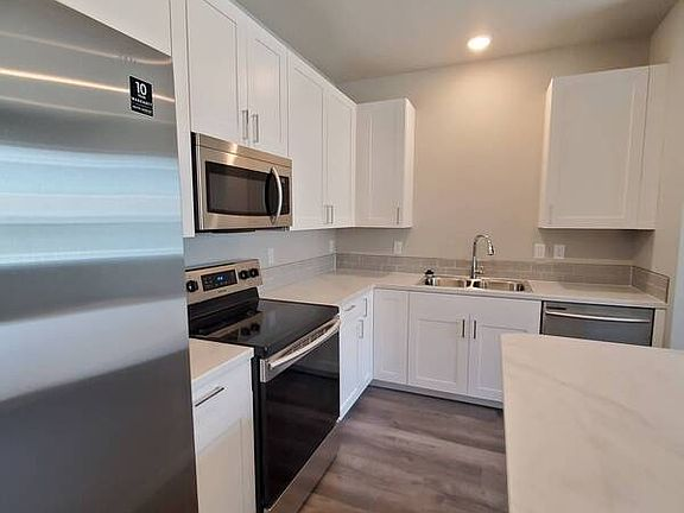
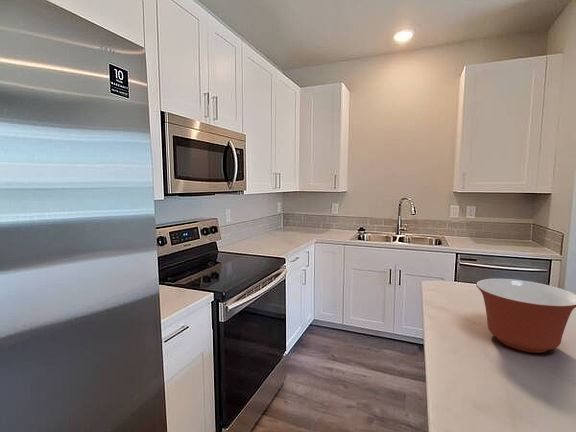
+ mixing bowl (523, 316)
